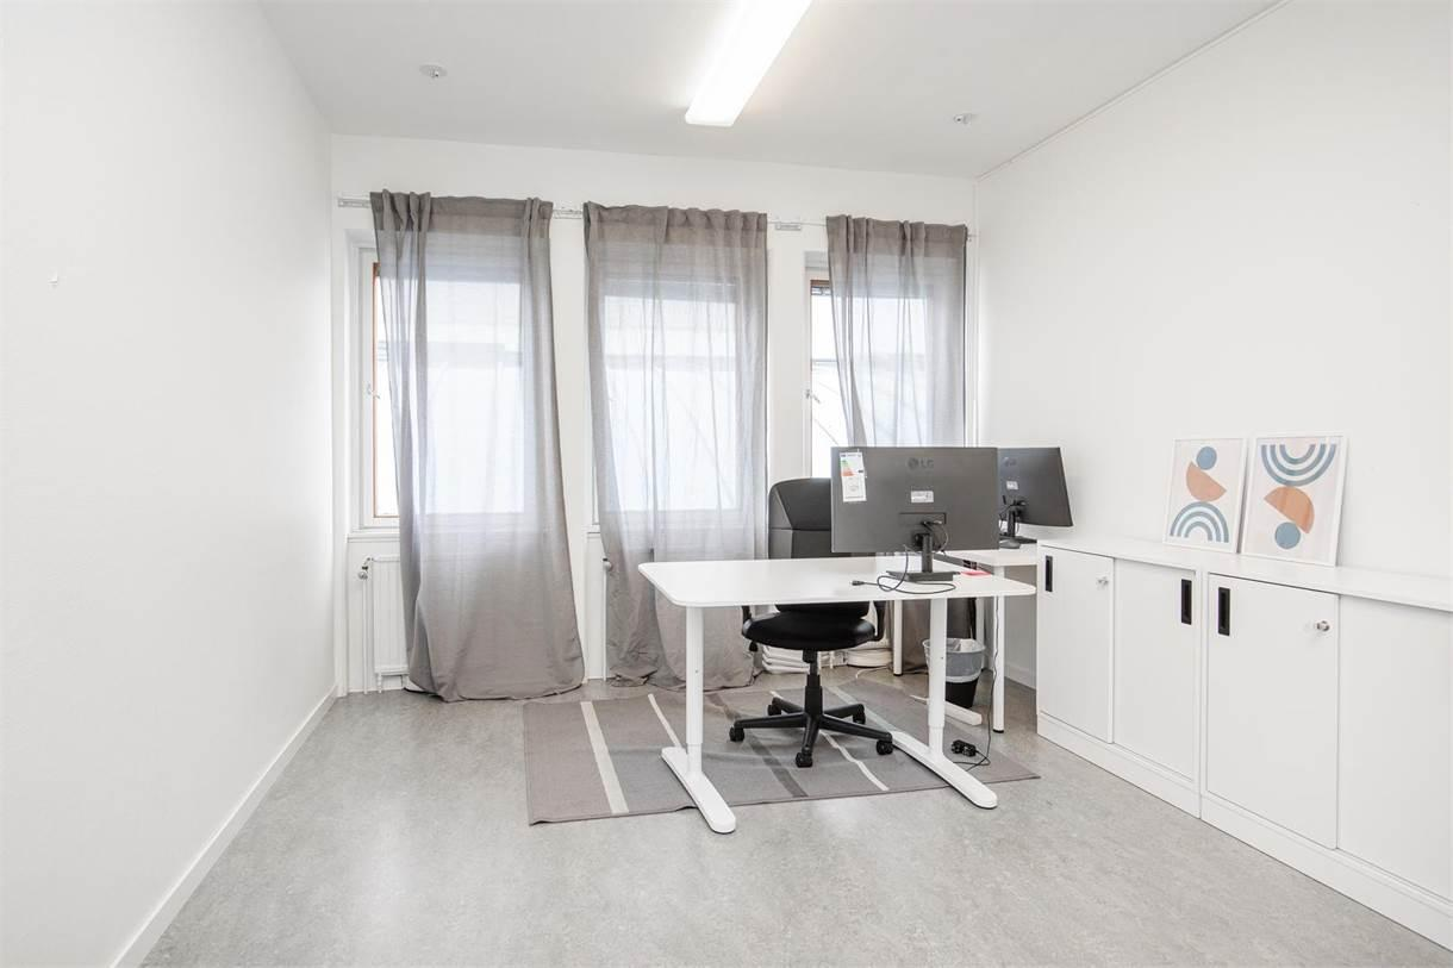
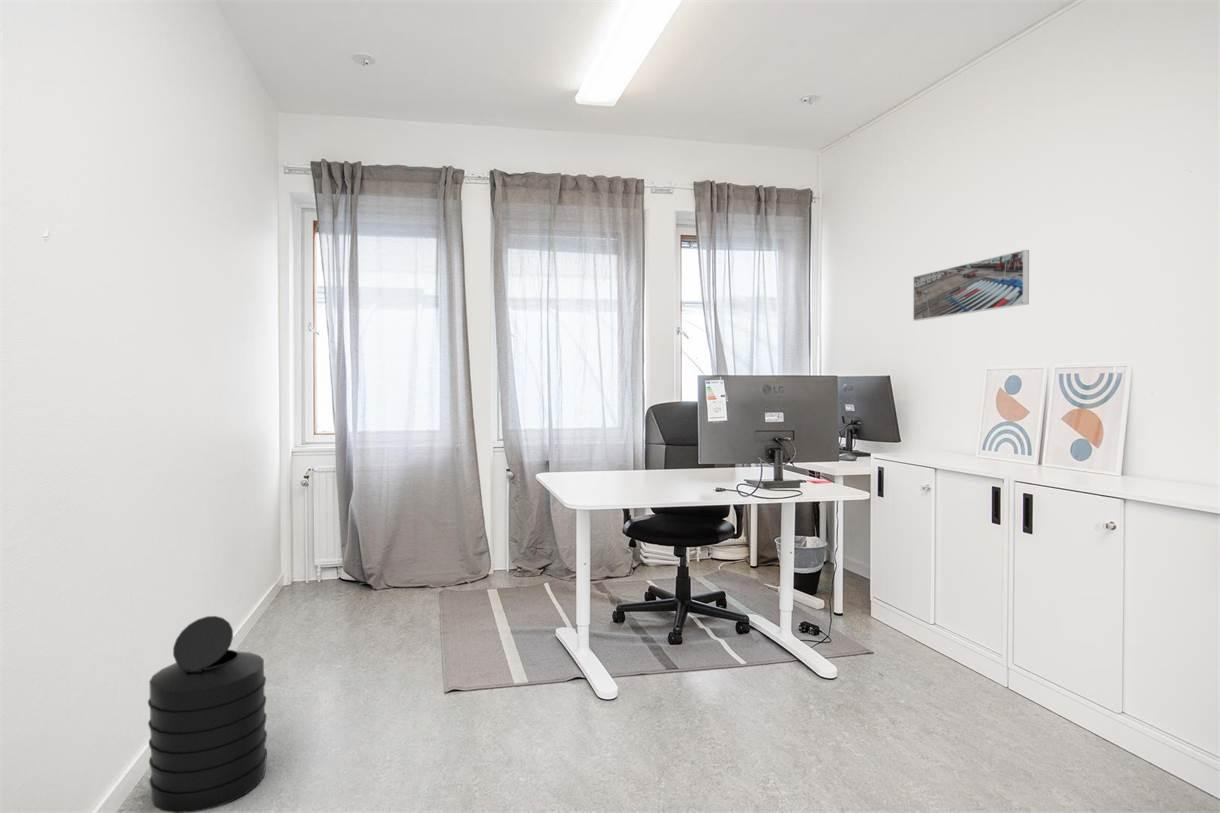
+ trash can (209, 701)
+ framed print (965, 289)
